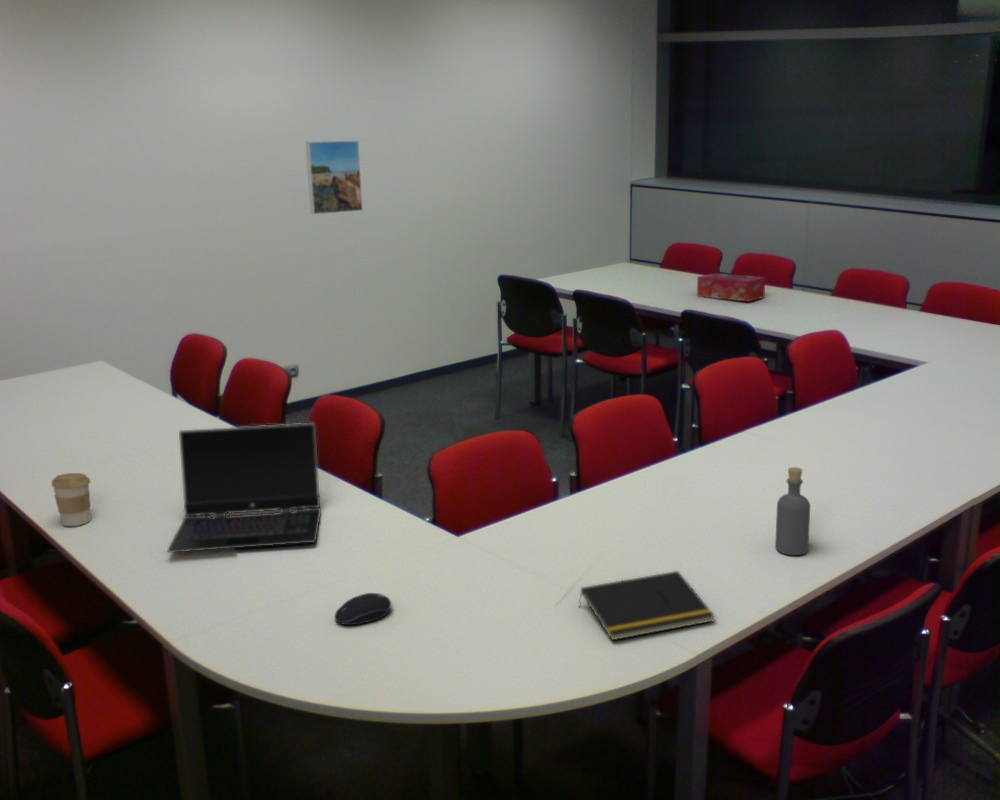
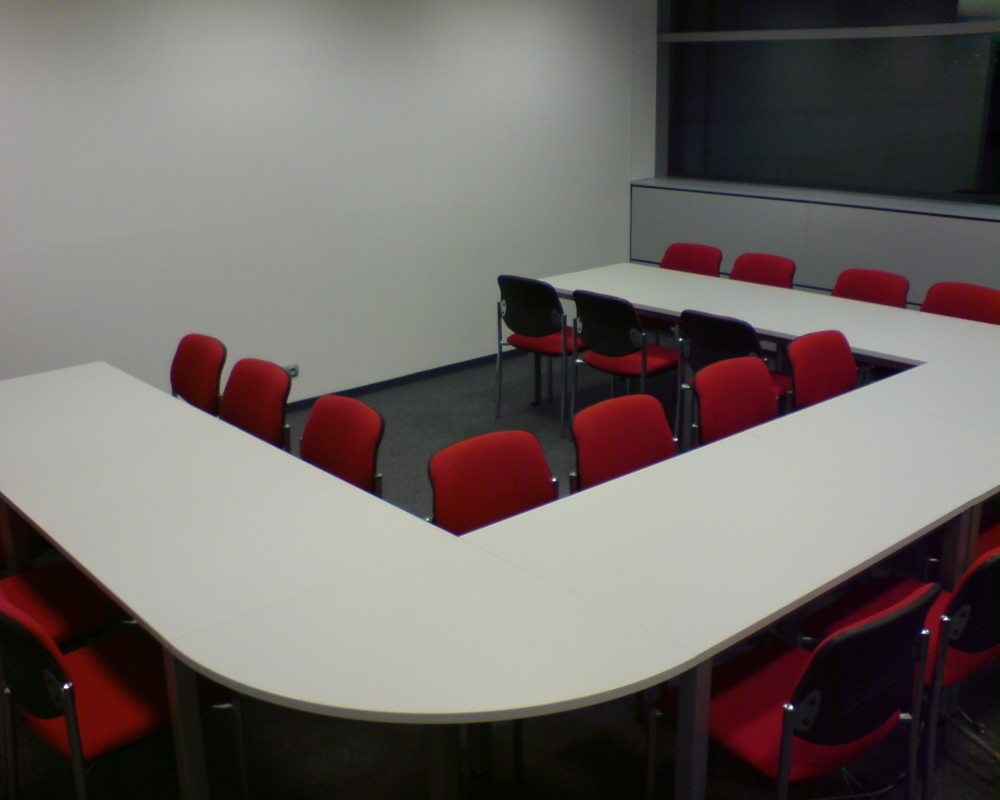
- bottle (793, 509)
- notepad (646, 603)
- tissue box (730, 286)
- computer mouse (362, 607)
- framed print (334, 177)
- coffee cup (73, 498)
- laptop computer (245, 486)
